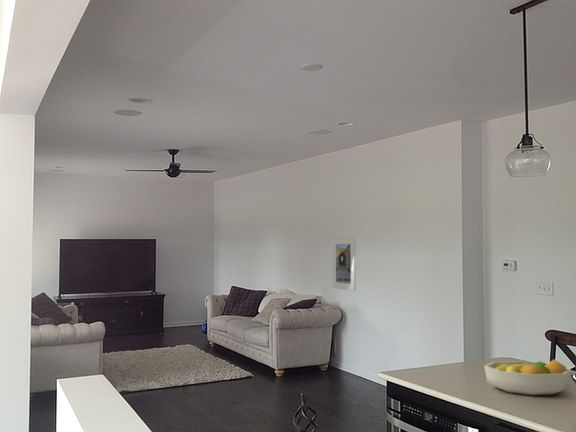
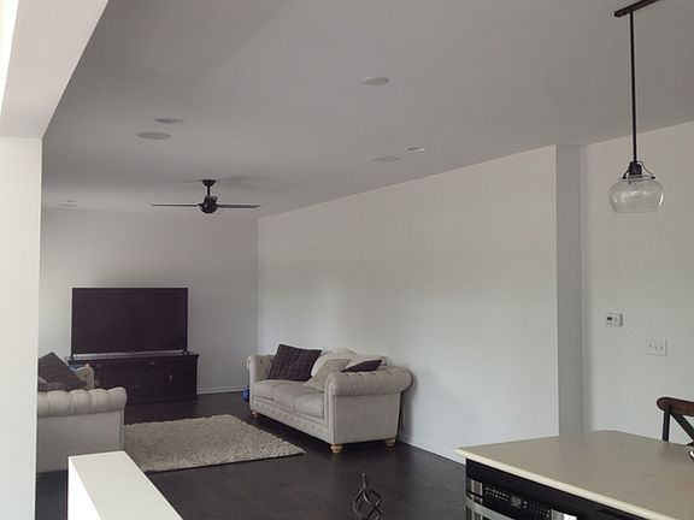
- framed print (343, 263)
- fruit bowl (527, 373)
